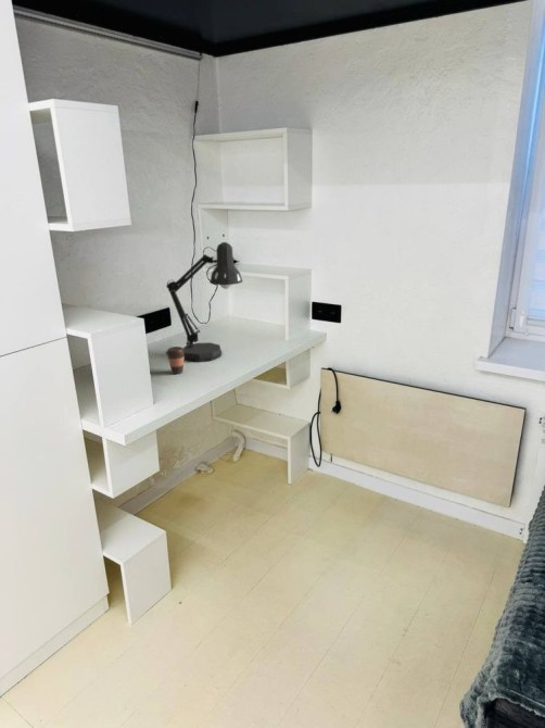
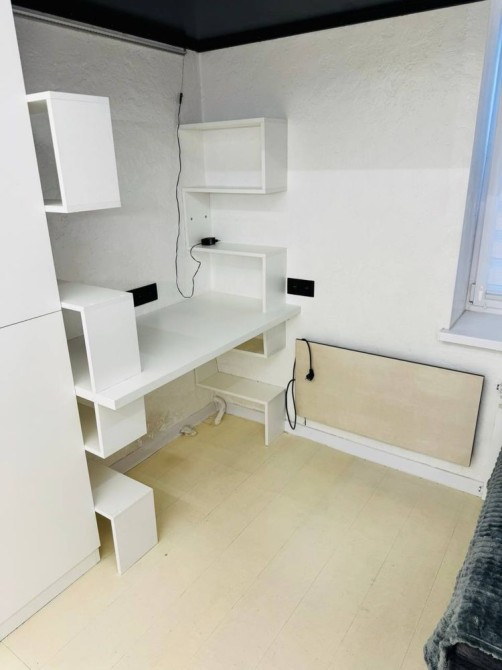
- coffee cup (176, 360)
- desk lamp (213, 284)
